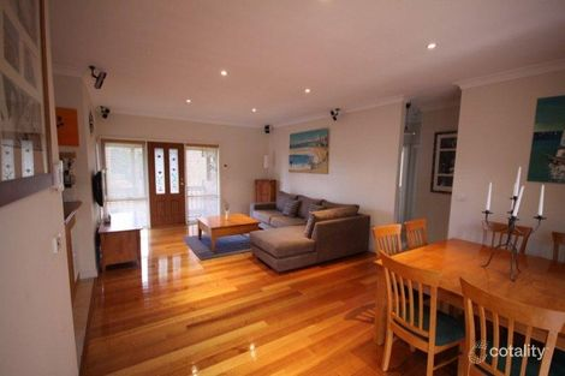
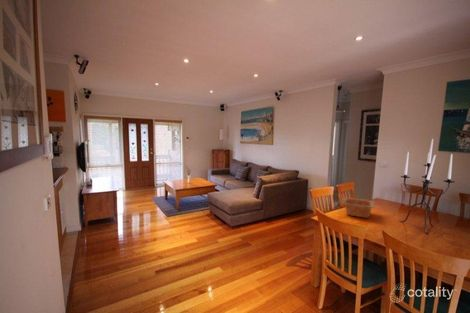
+ serving bowl (357, 207)
